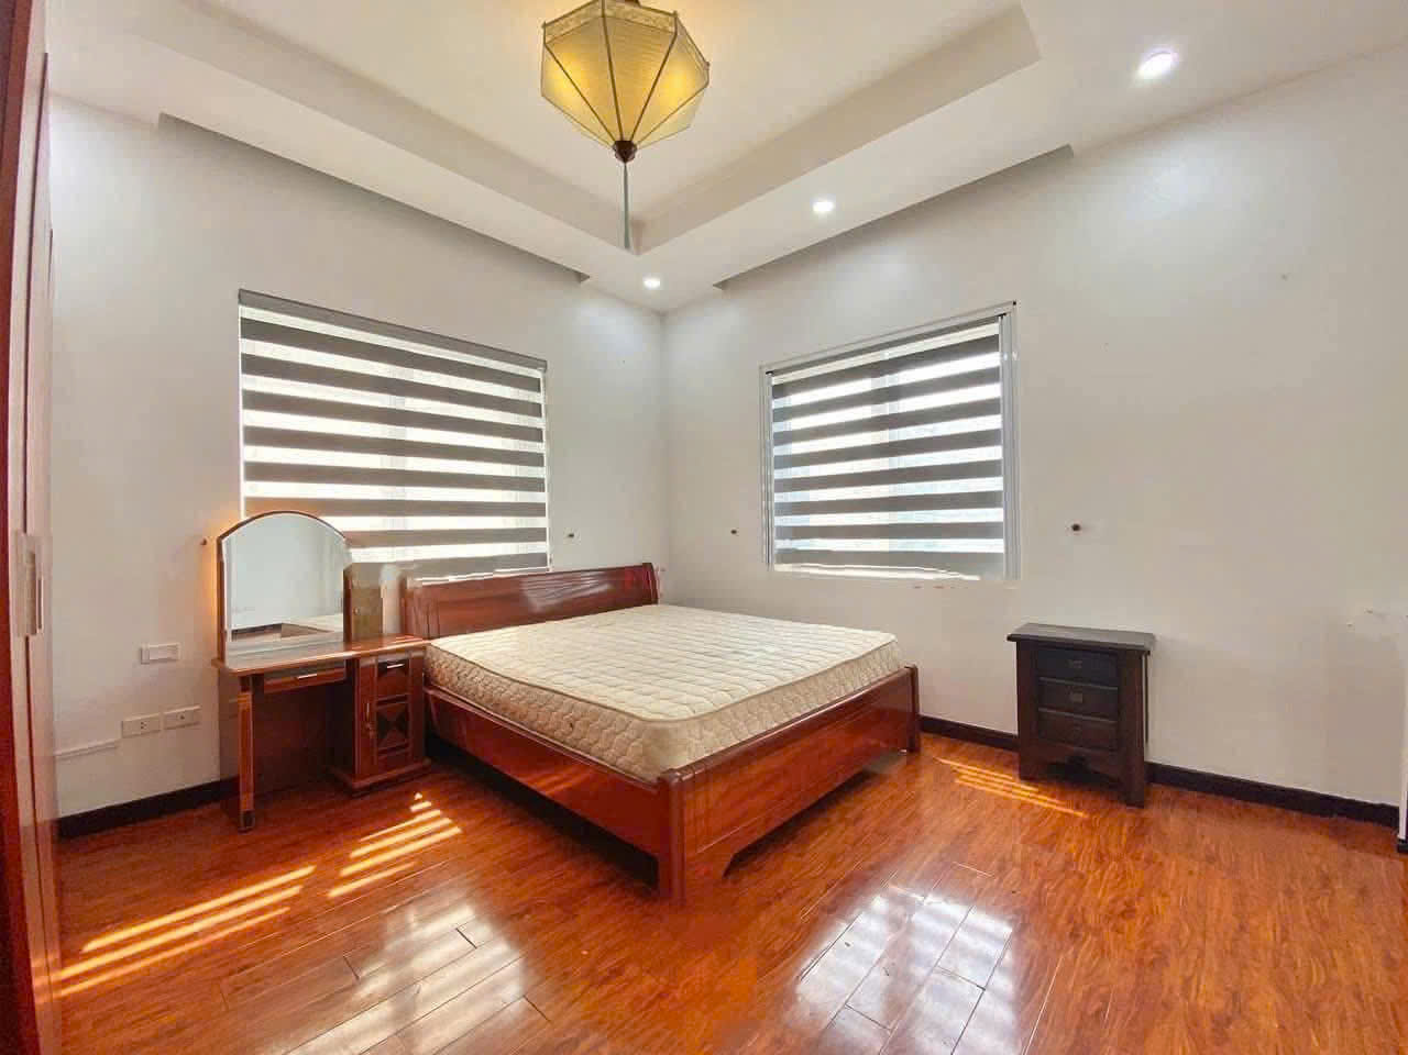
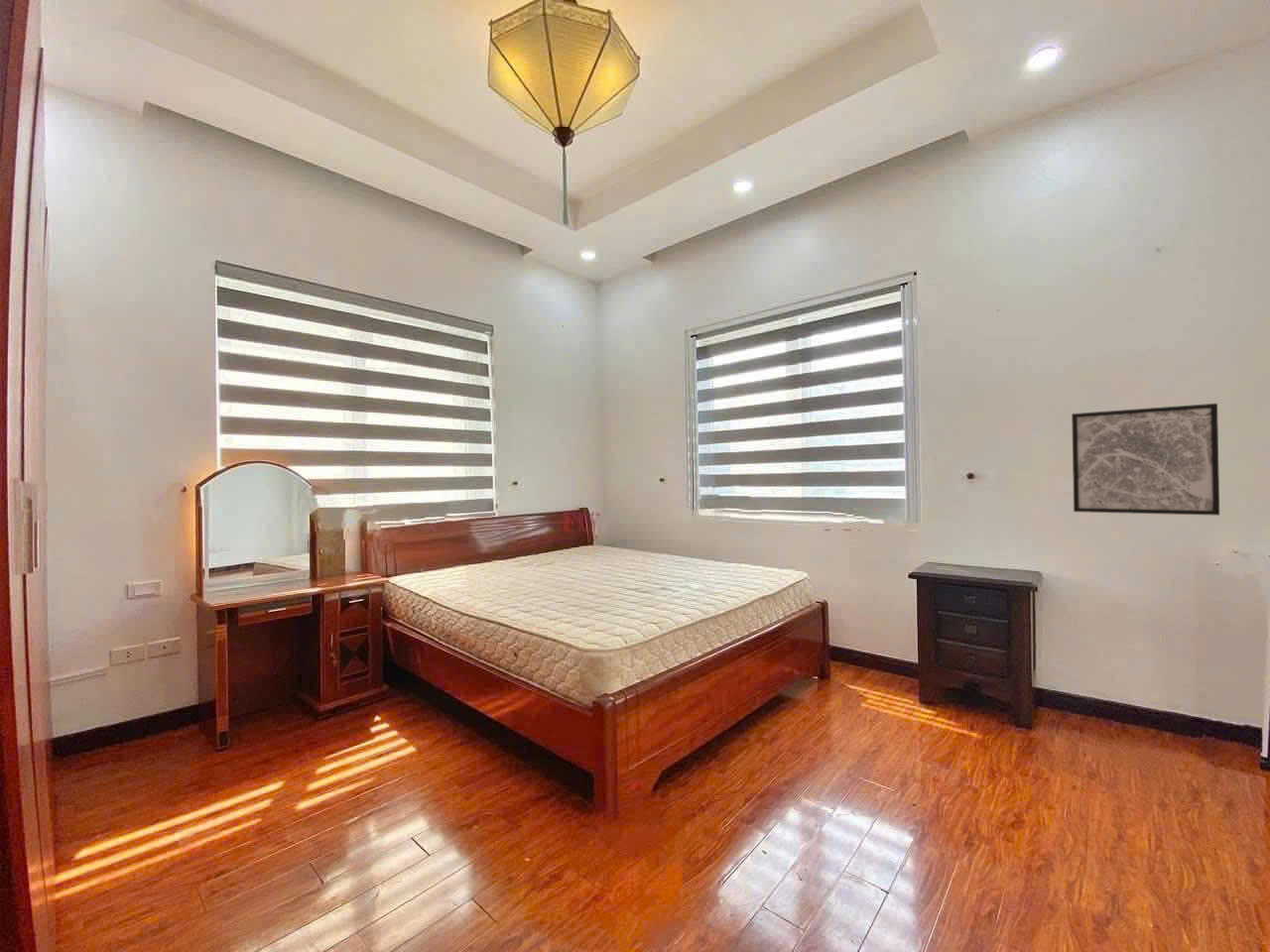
+ wall art (1140, 461)
